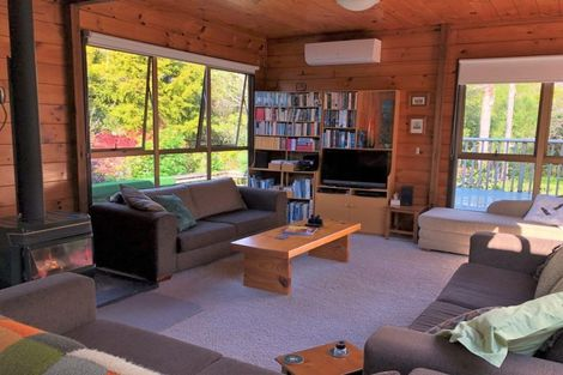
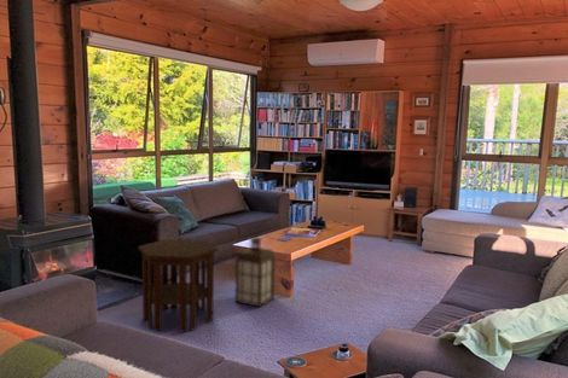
+ lantern (255, 268)
+ side table (178, 283)
